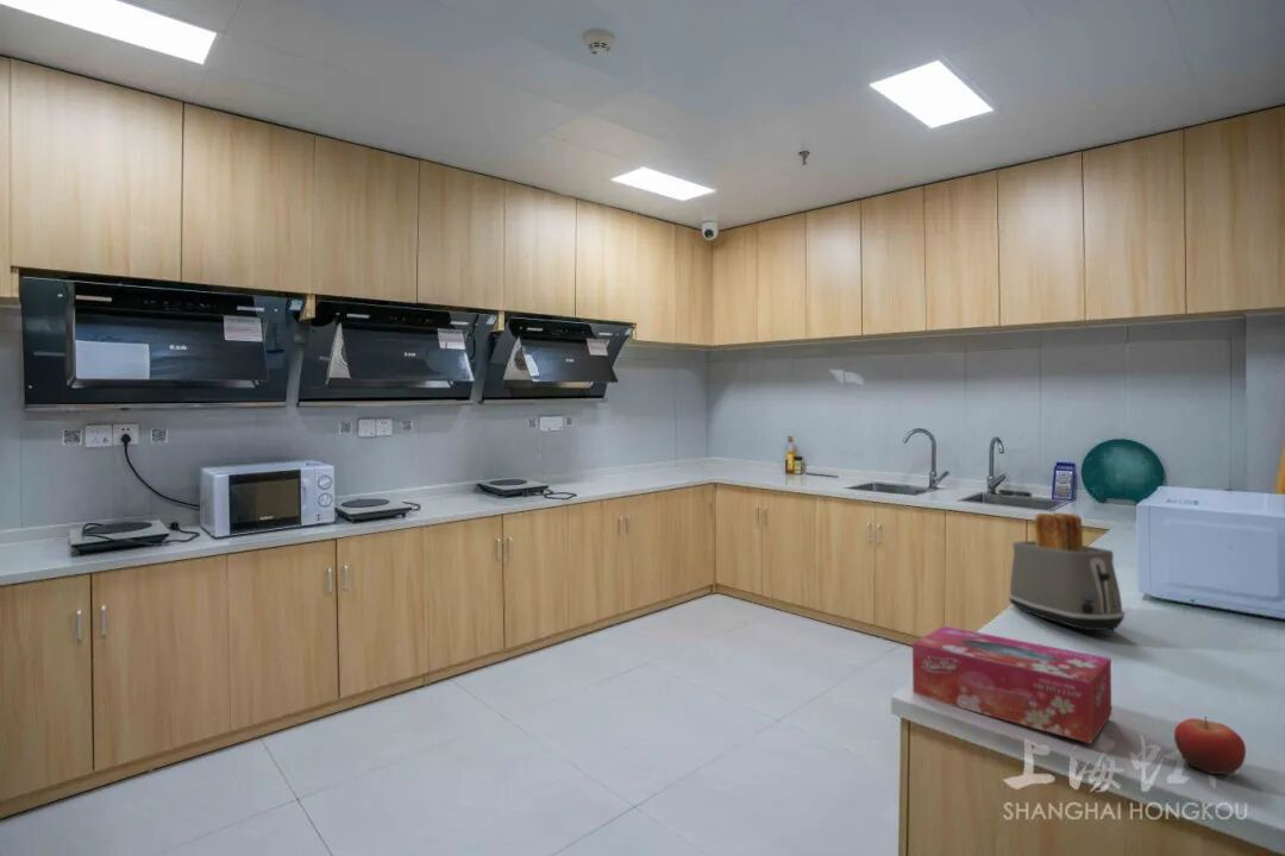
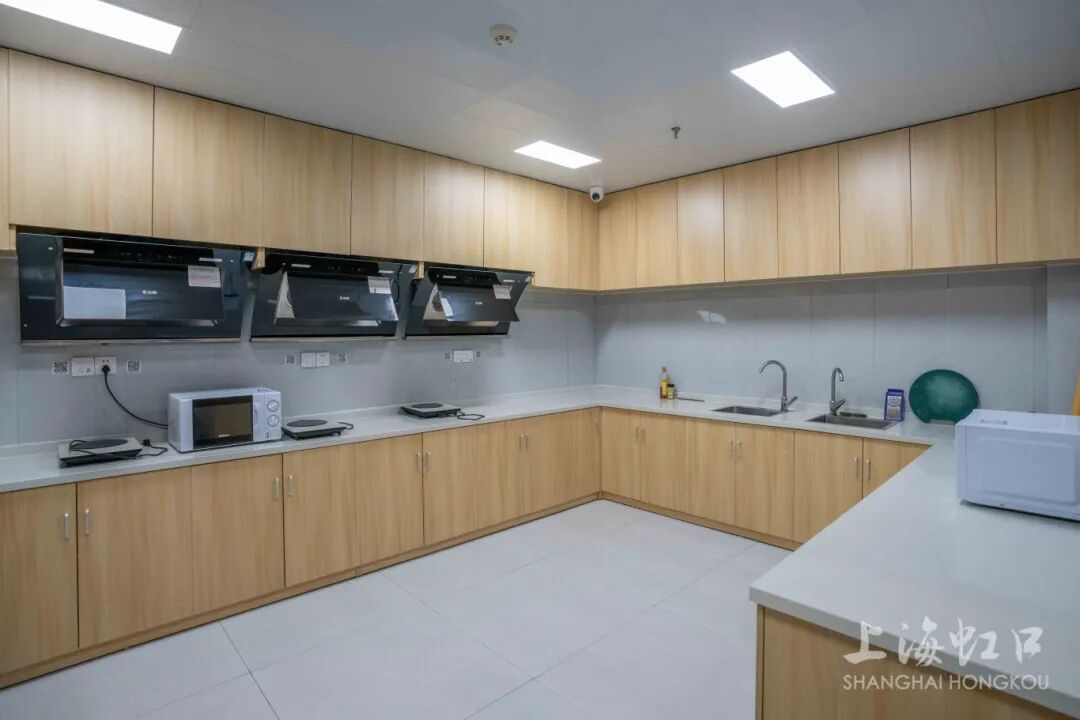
- tissue box (1008, 676)
- fruit (1209, 742)
- toaster (1061, 567)
